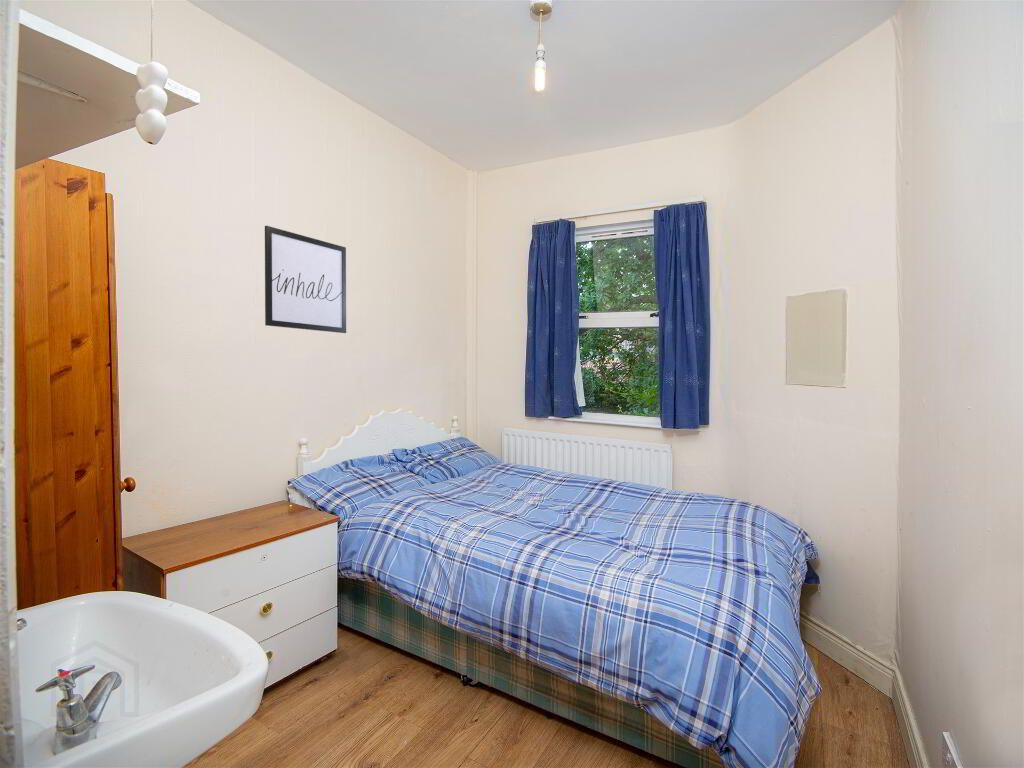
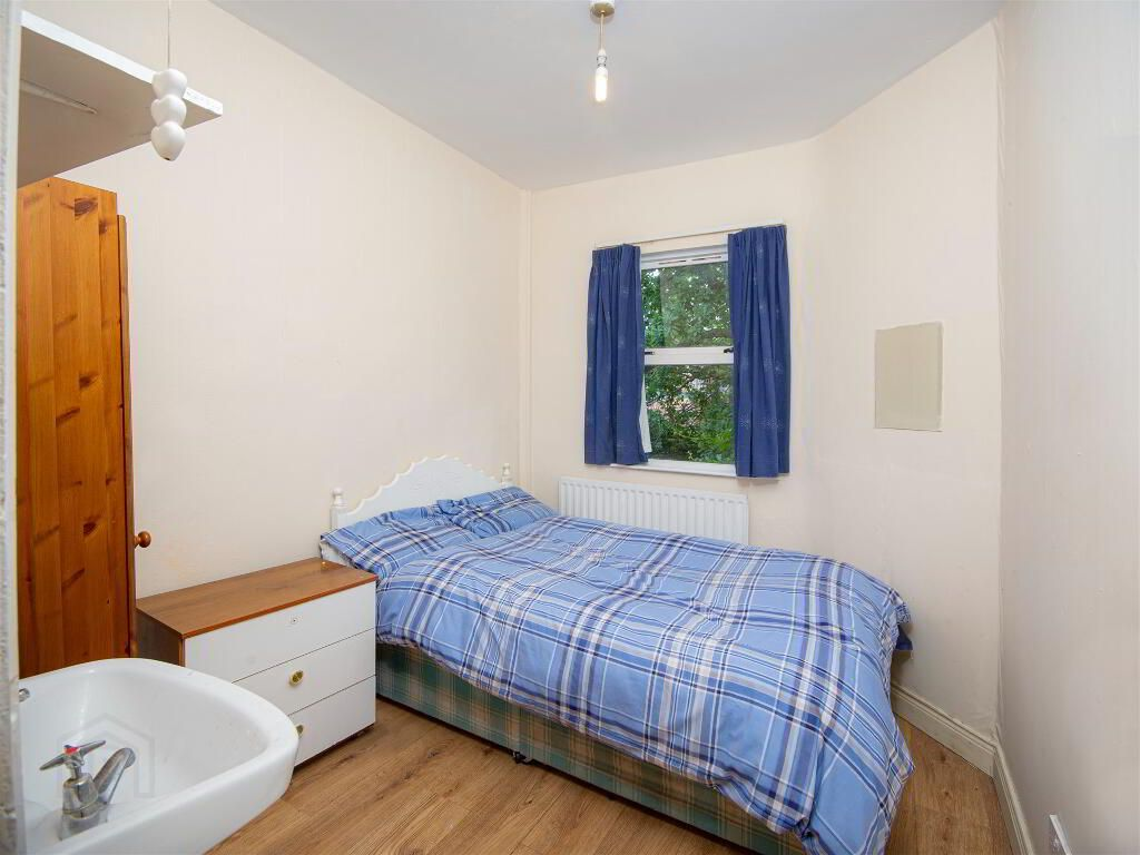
- wall art (308, 283)
